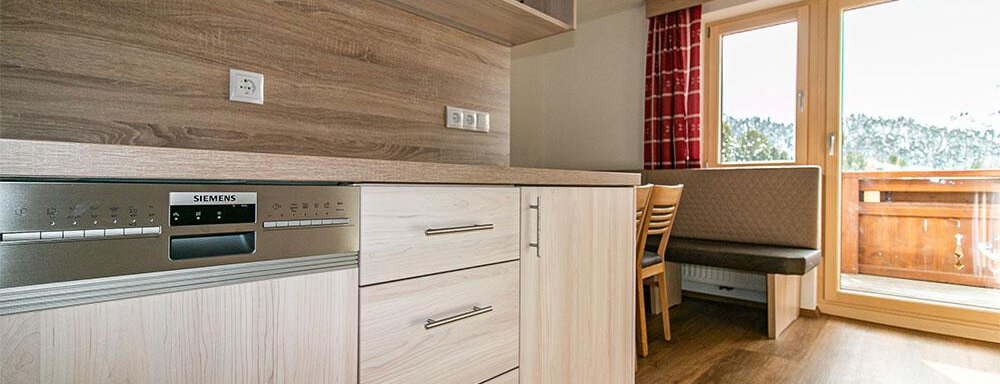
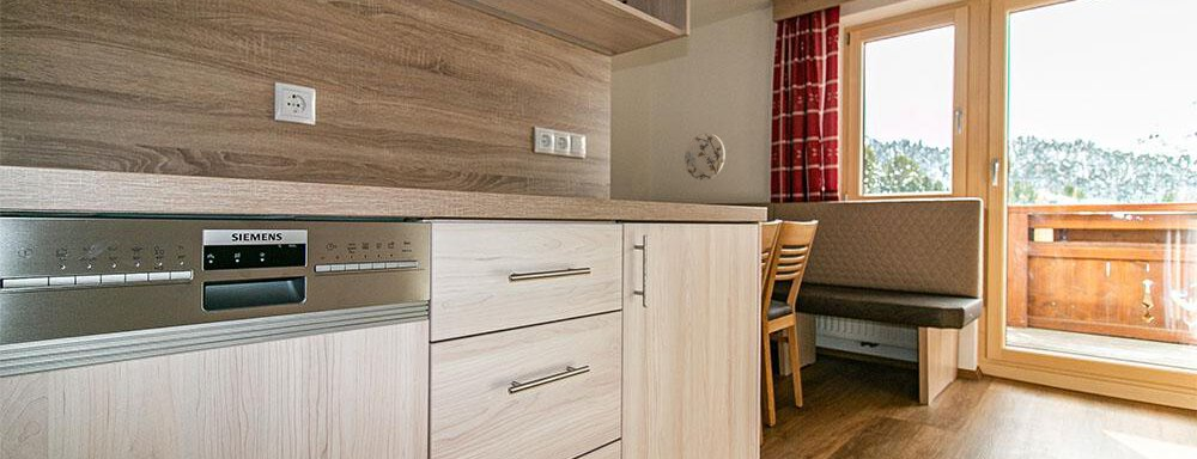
+ decorative plate (704, 157)
